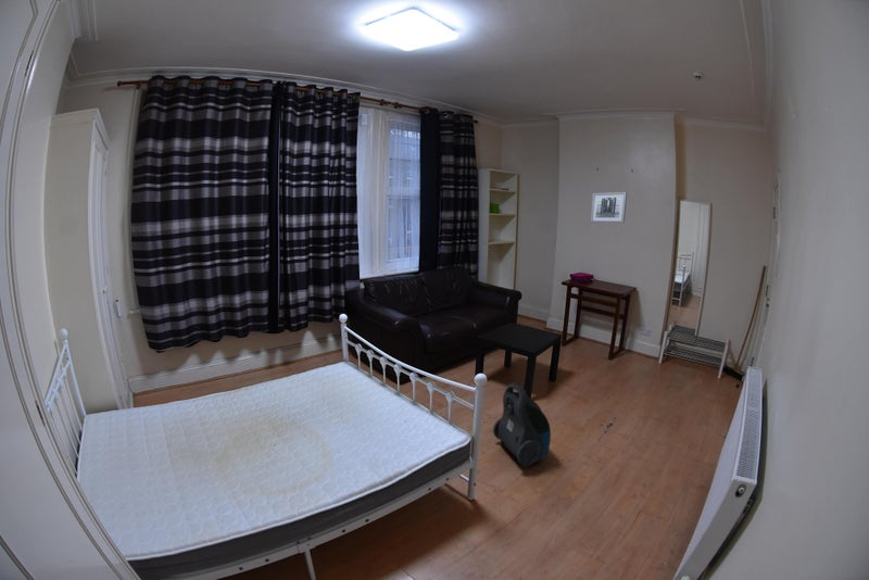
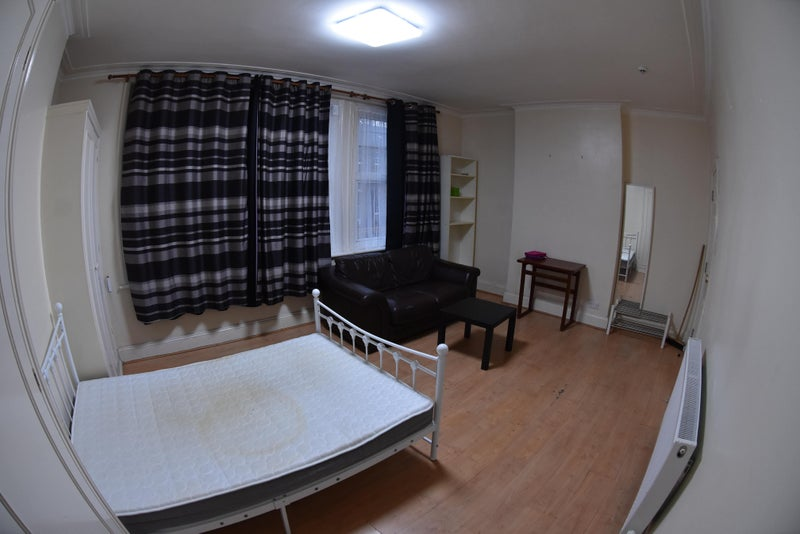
- wall art (607, 207)
- vacuum cleaner (524, 419)
